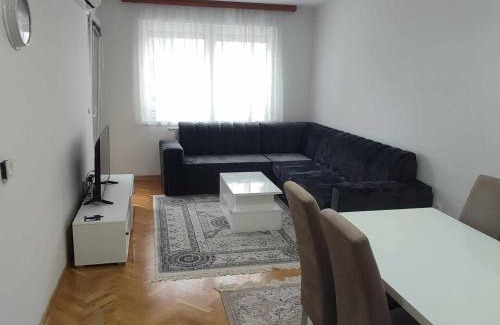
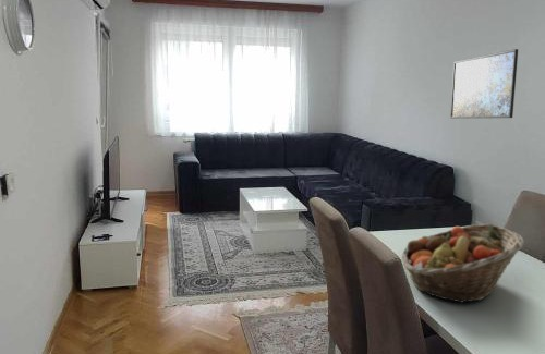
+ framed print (480, 87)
+ fruit basket (458, 257)
